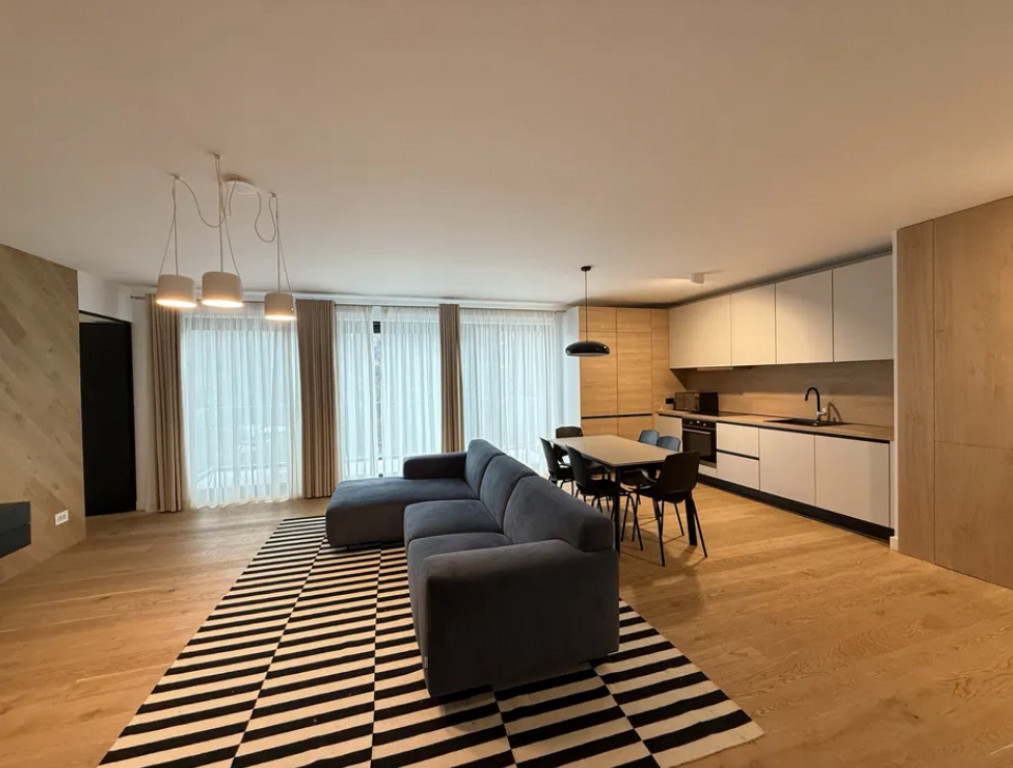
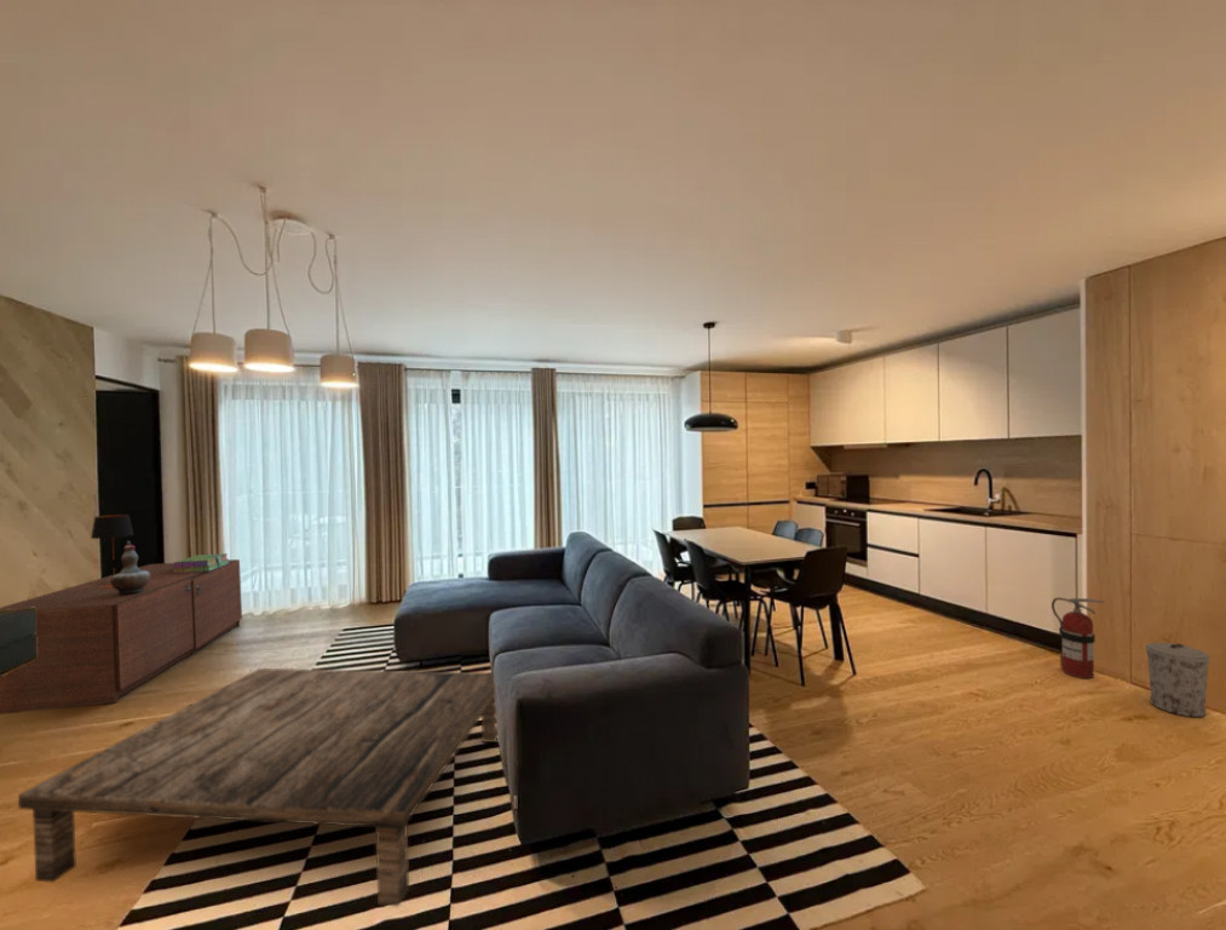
+ coffee table (312, 757)
+ table lamp (113, 550)
+ trash can (1176, 676)
+ fire extinguisher (1076, 633)
+ storage trunk (139, 621)
+ stack of books (202, 562)
+ decorative vase (129, 566)
